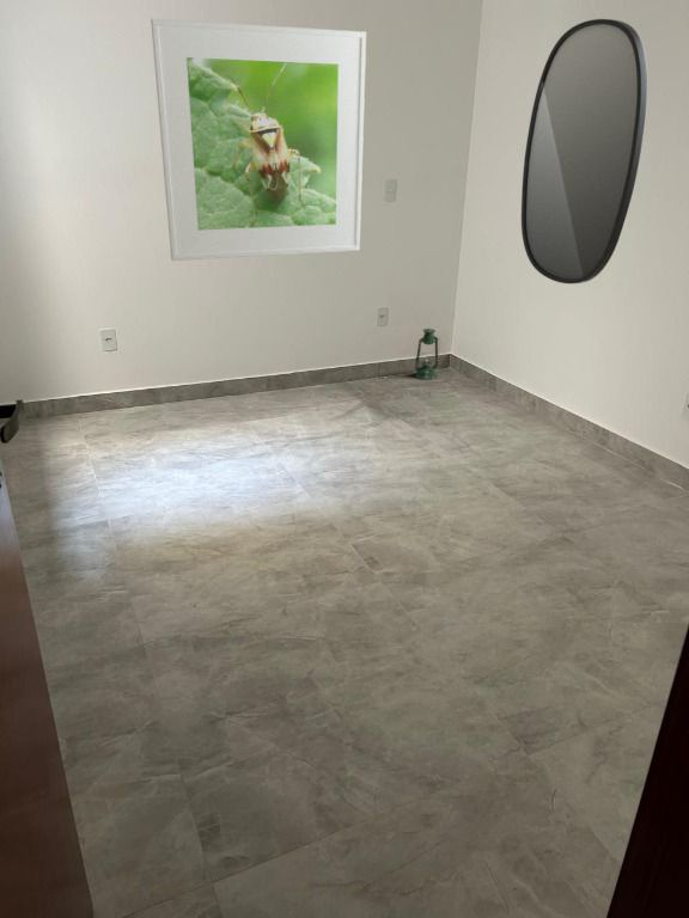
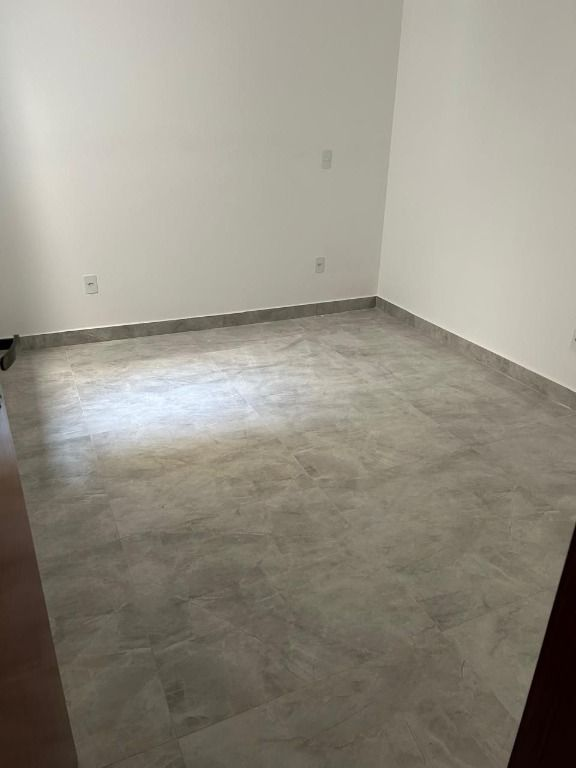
- home mirror (577, 159)
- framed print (267, 147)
- lantern (427, 353)
